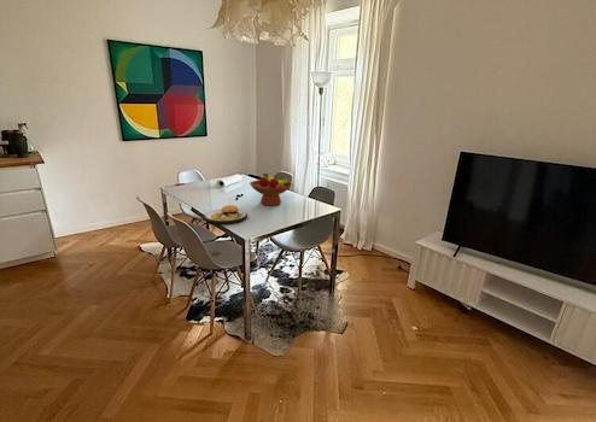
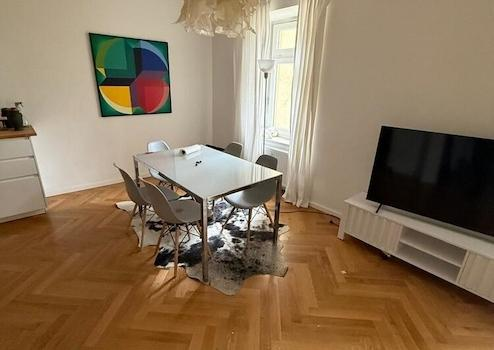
- fruit bowl (270, 189)
- plate (226, 207)
